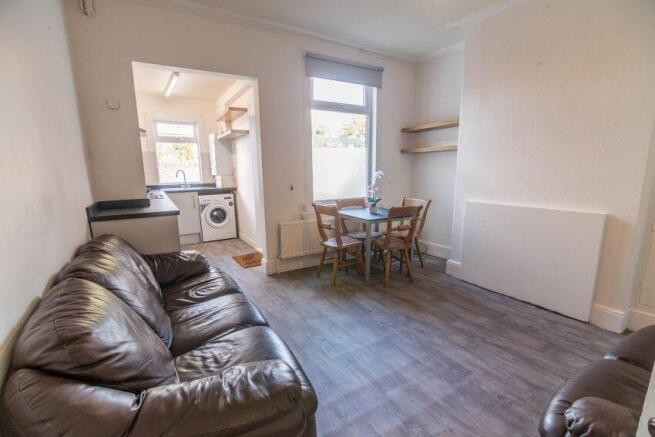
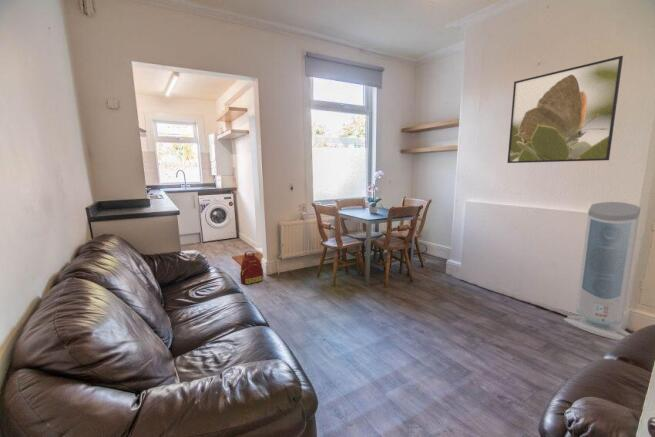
+ backpack (251, 266)
+ air purifier (605, 267)
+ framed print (556, 117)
